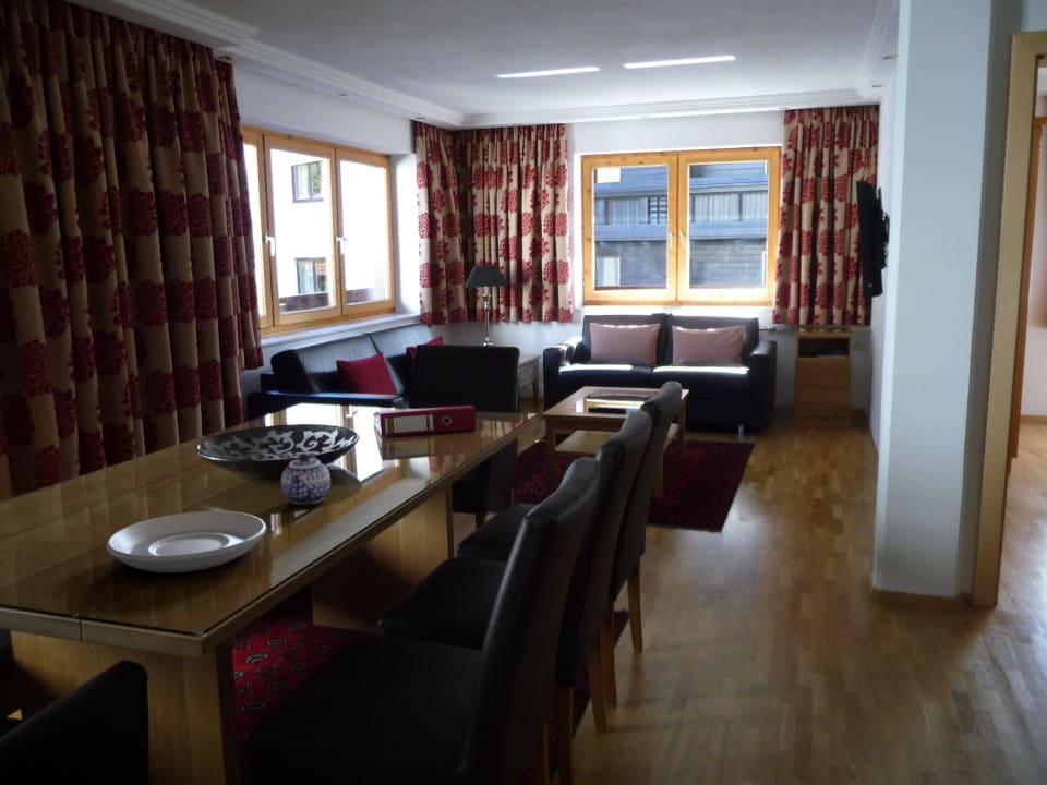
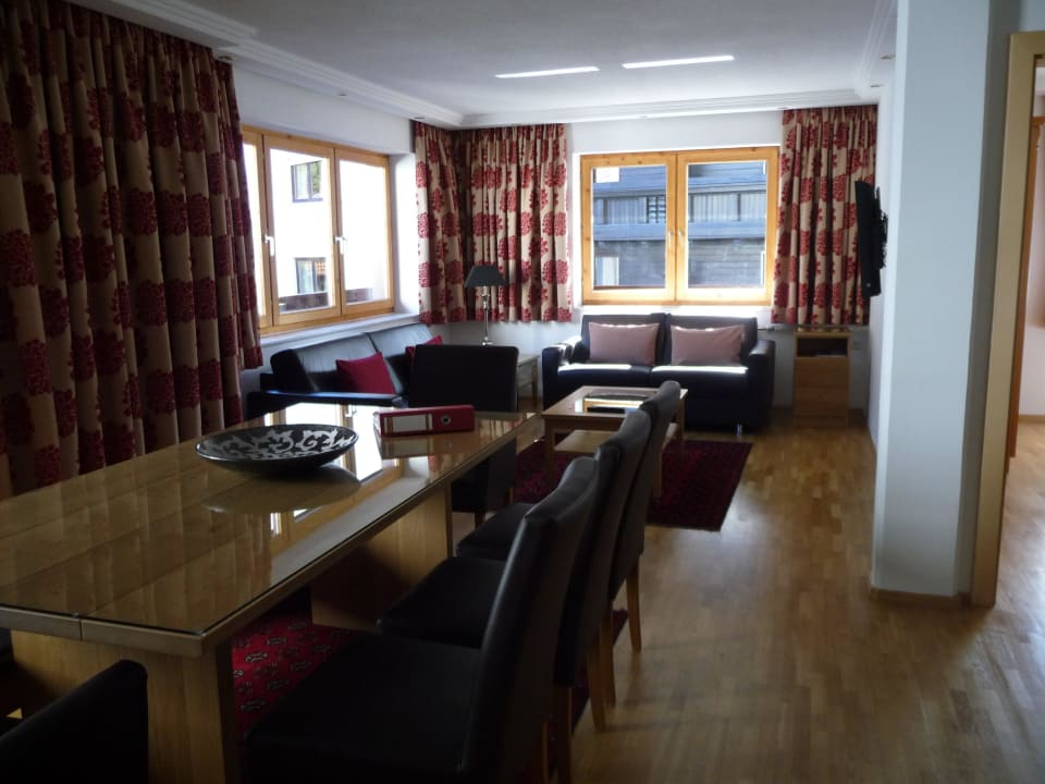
- plate (189, 543)
- teapot (305, 476)
